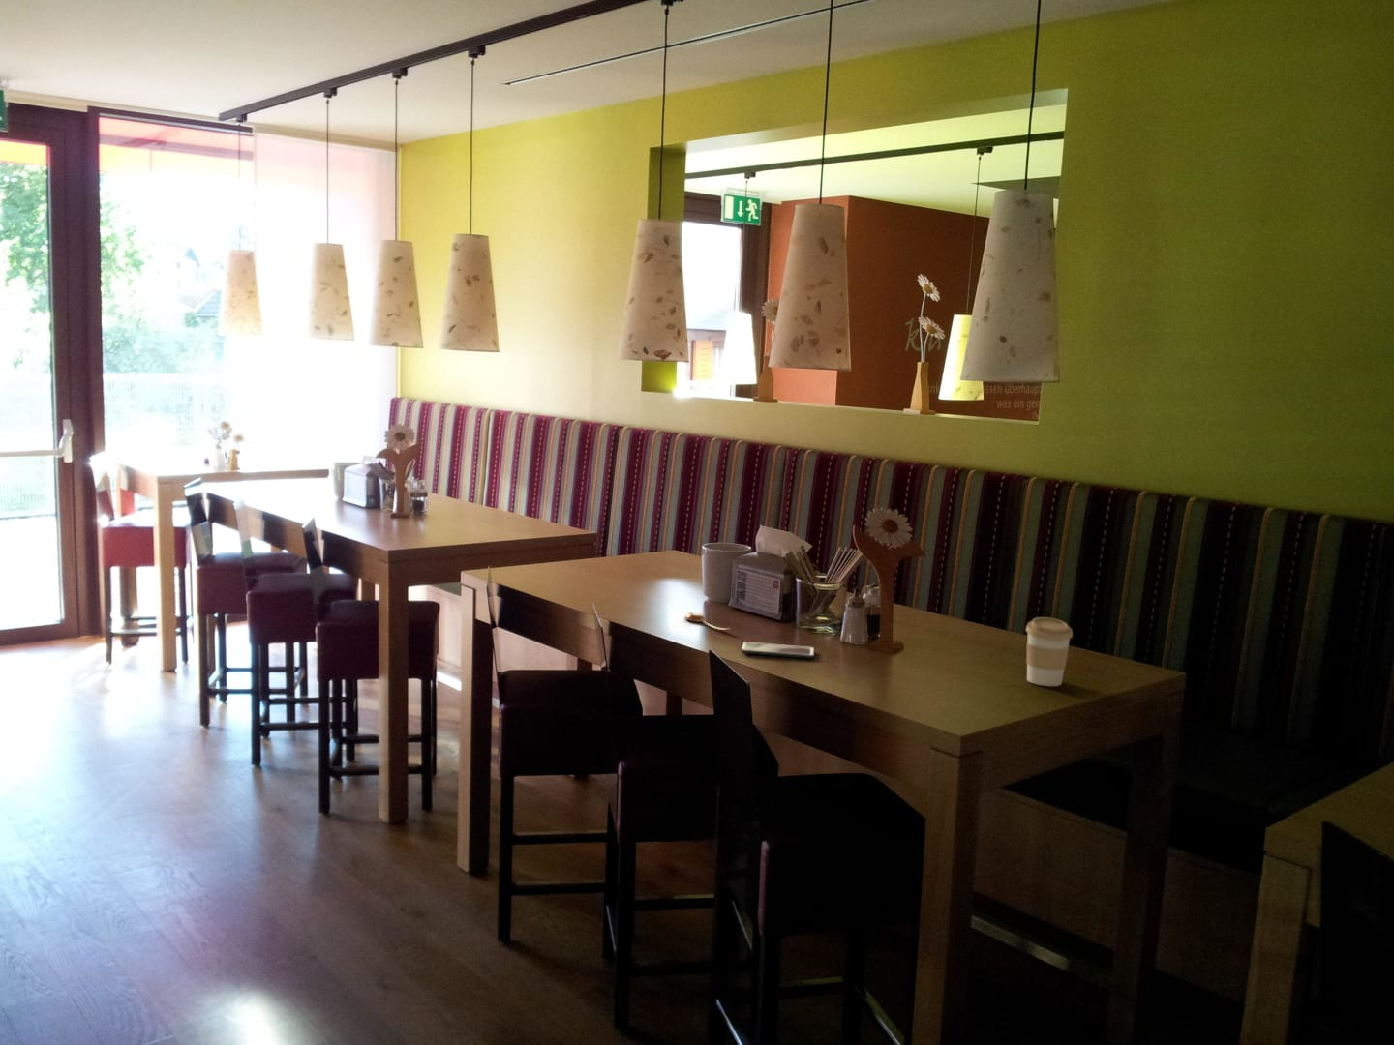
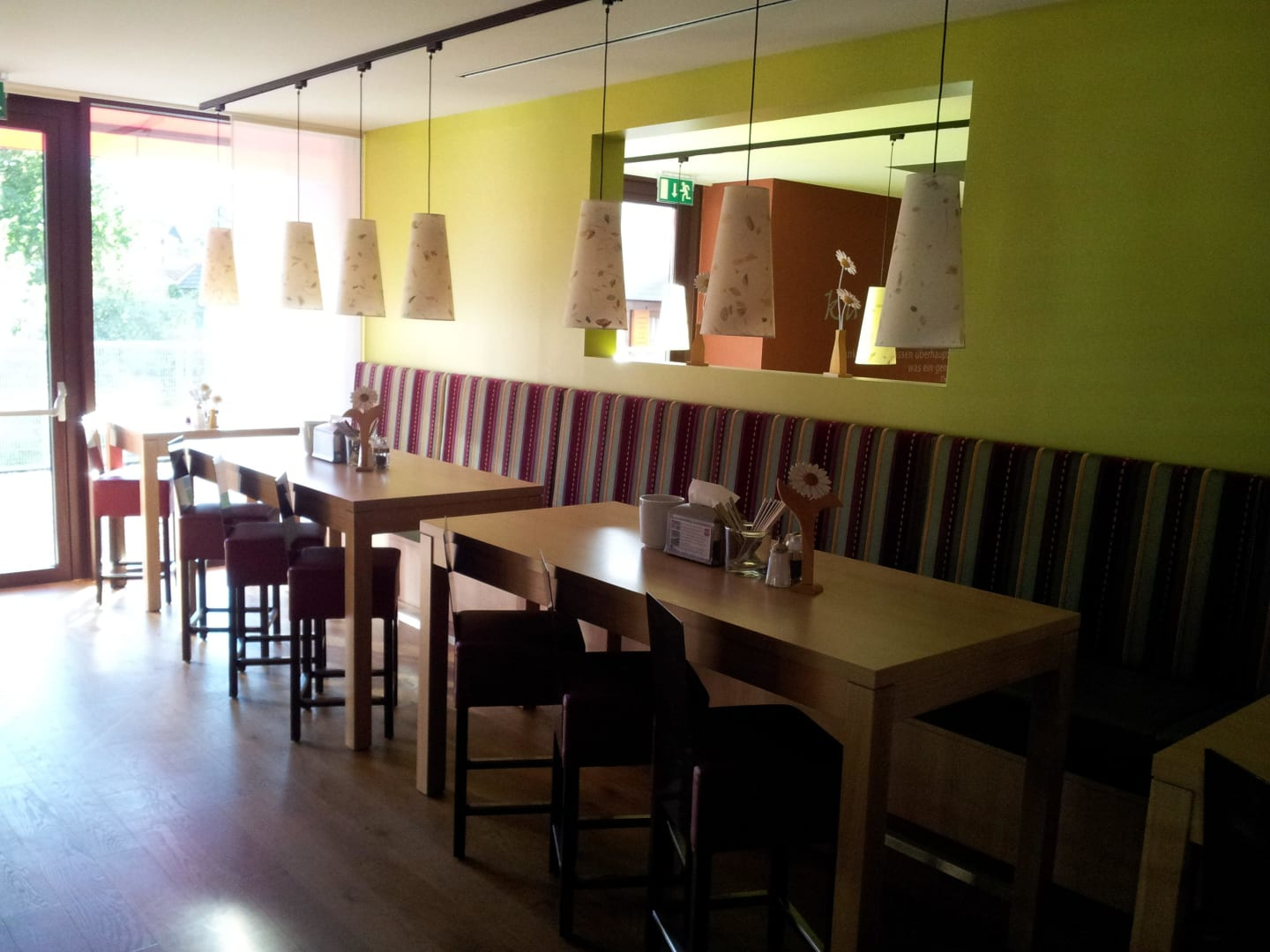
- spoon (707, 623)
- smartphone (777, 650)
- coffee cup (1046, 651)
